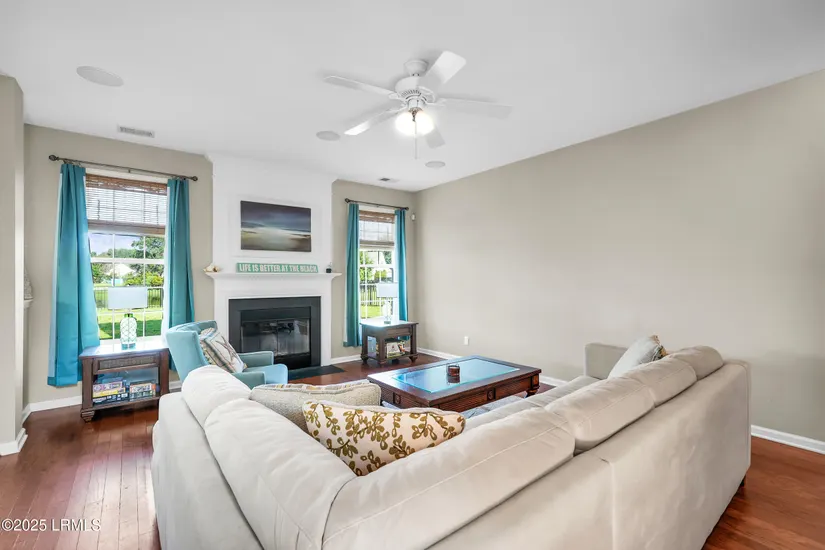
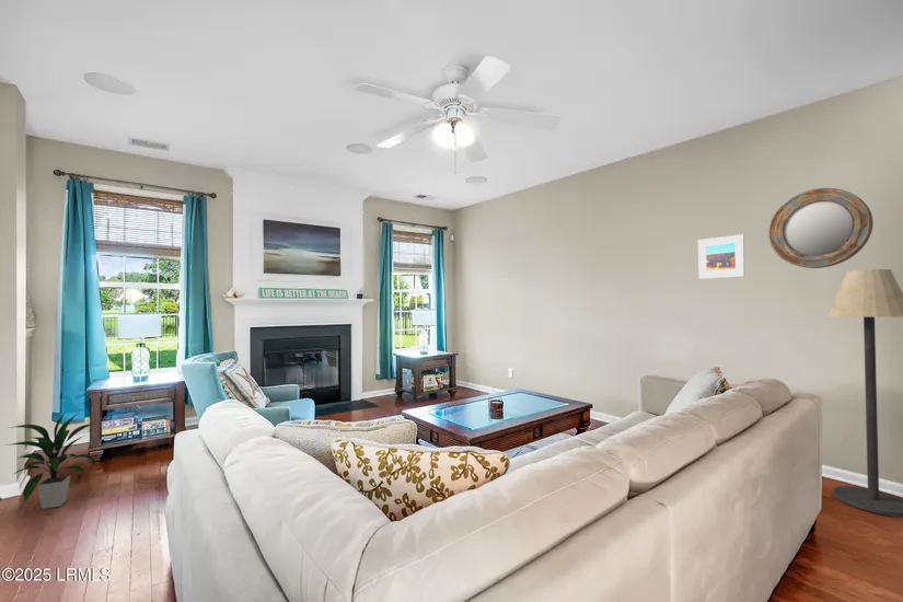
+ indoor plant (50, 459)
+ floor lamp (870, 385)
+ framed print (720, 257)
+ home mirror (817, 228)
